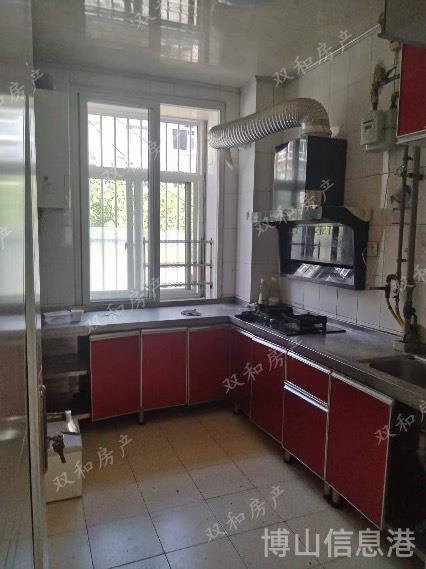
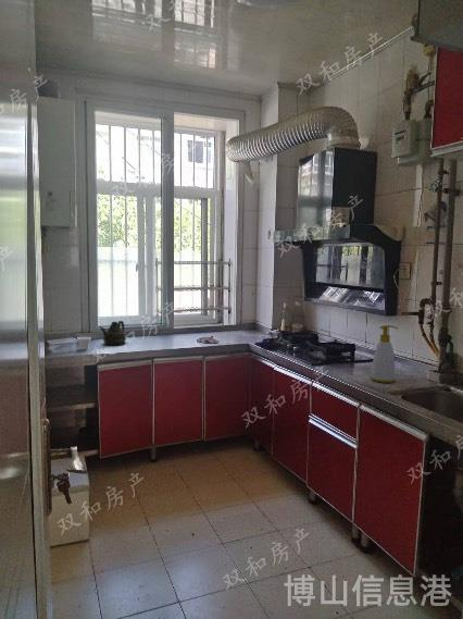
+ teapot (111, 333)
+ soap bottle (384, 352)
